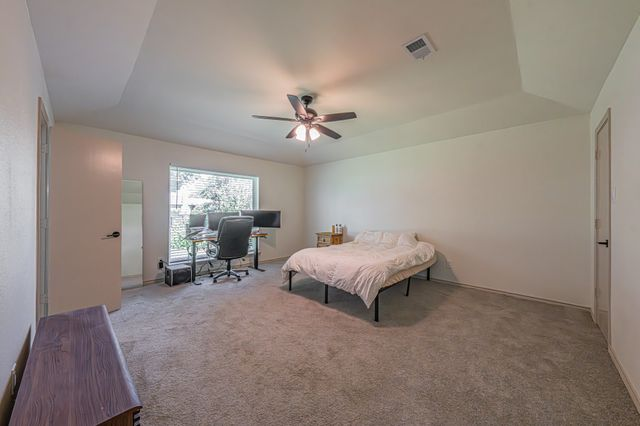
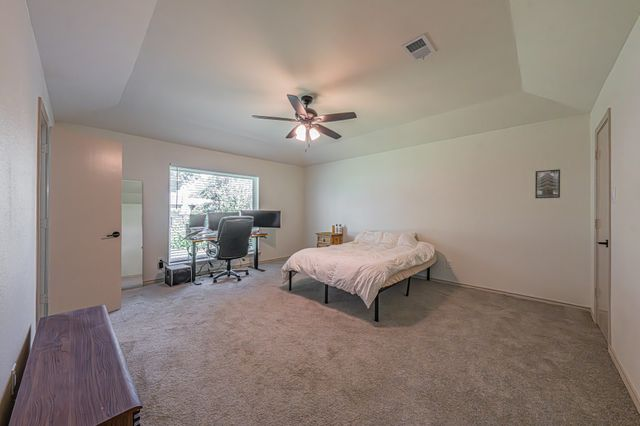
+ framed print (547, 184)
